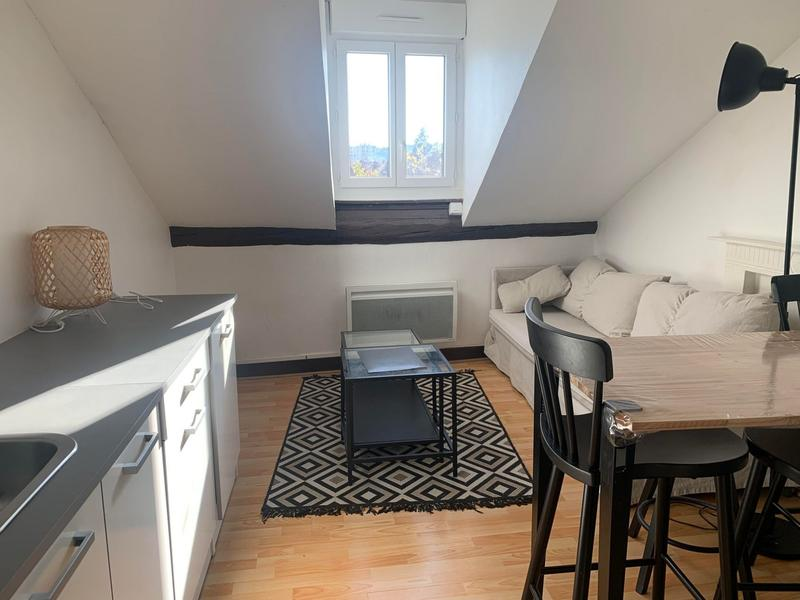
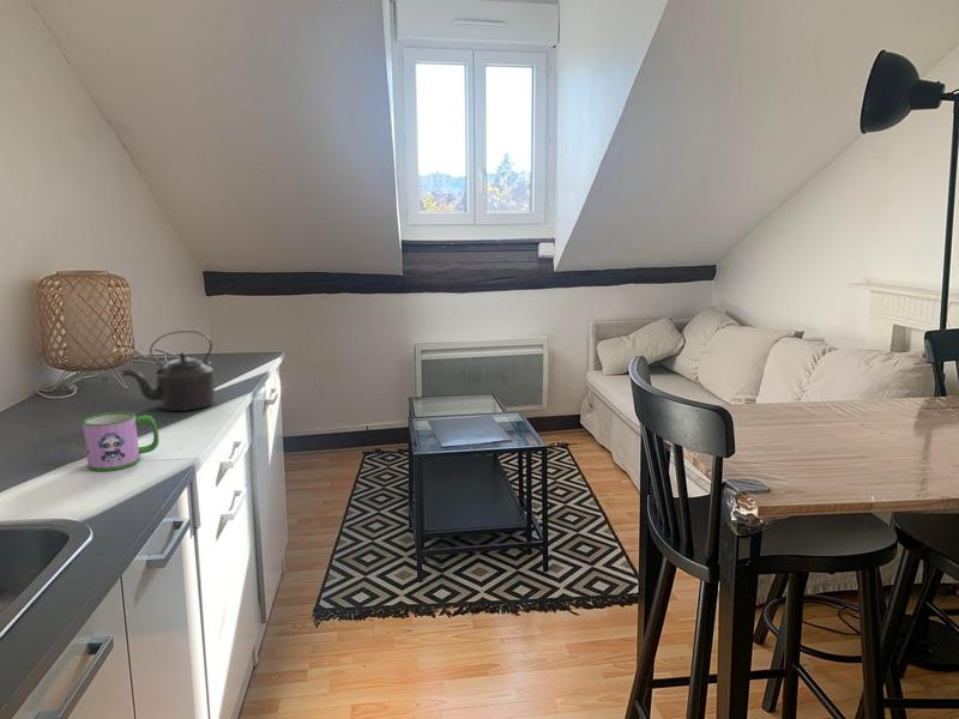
+ kettle (169, 369)
+ mug (122, 439)
